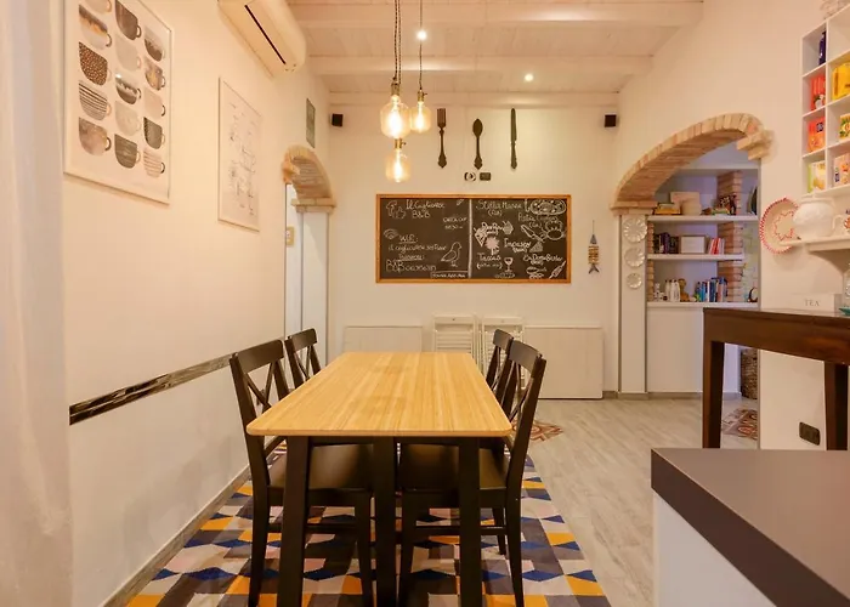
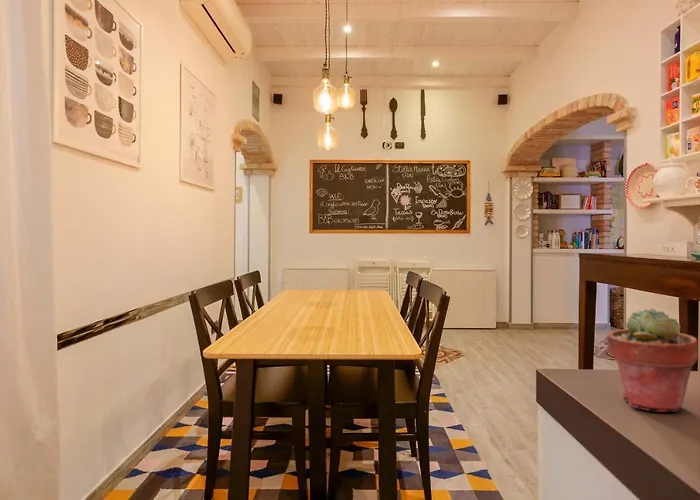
+ potted succulent (651, 355)
